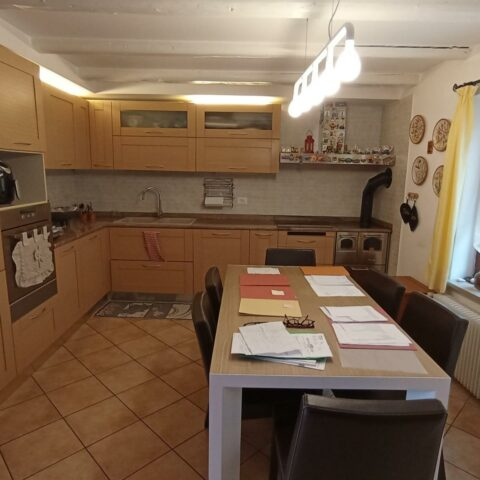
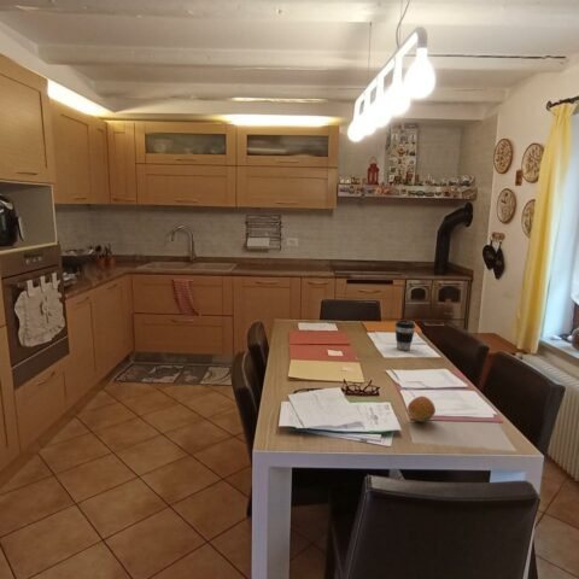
+ fruit (421, 409)
+ coffee cup (404, 335)
